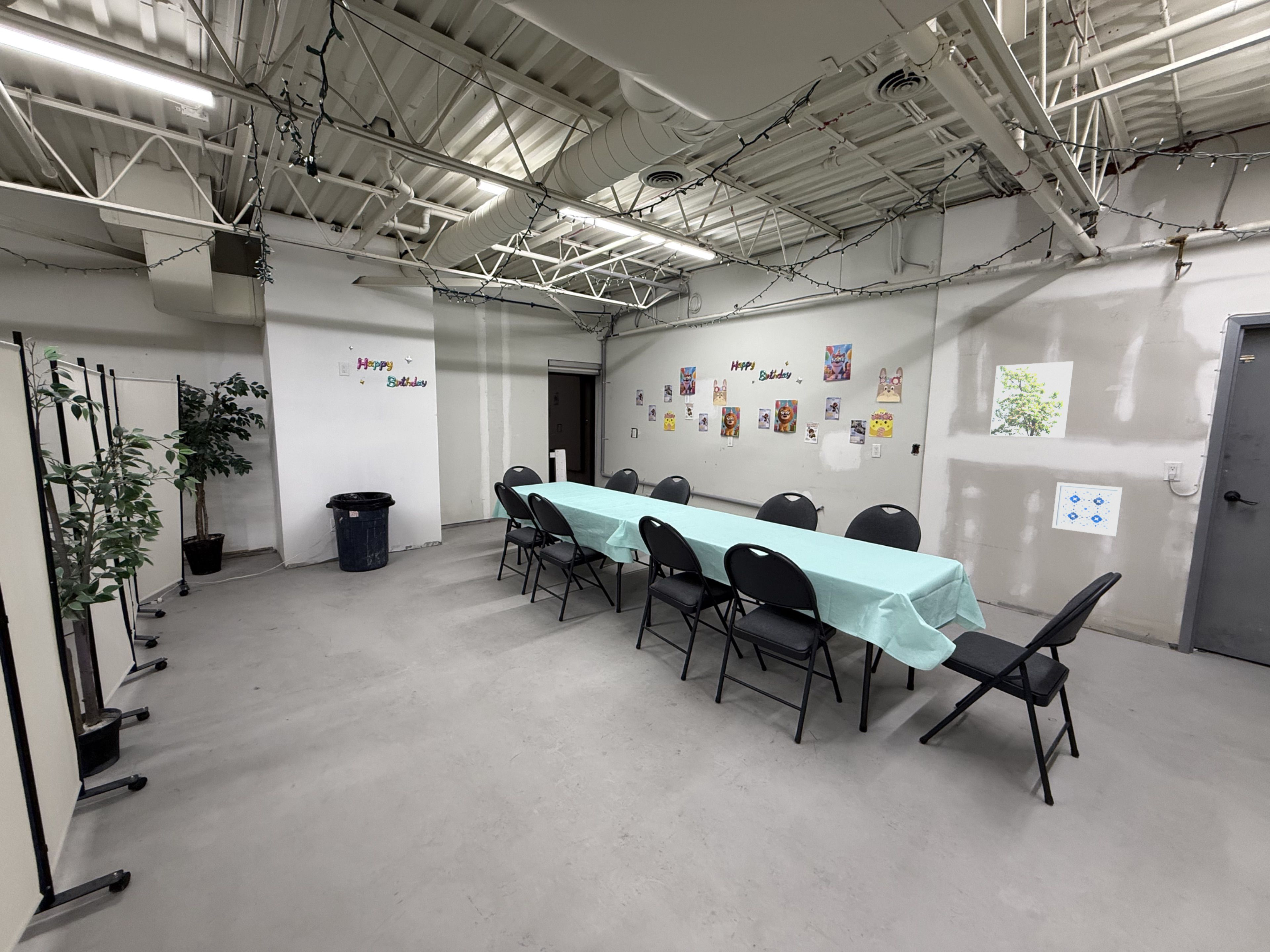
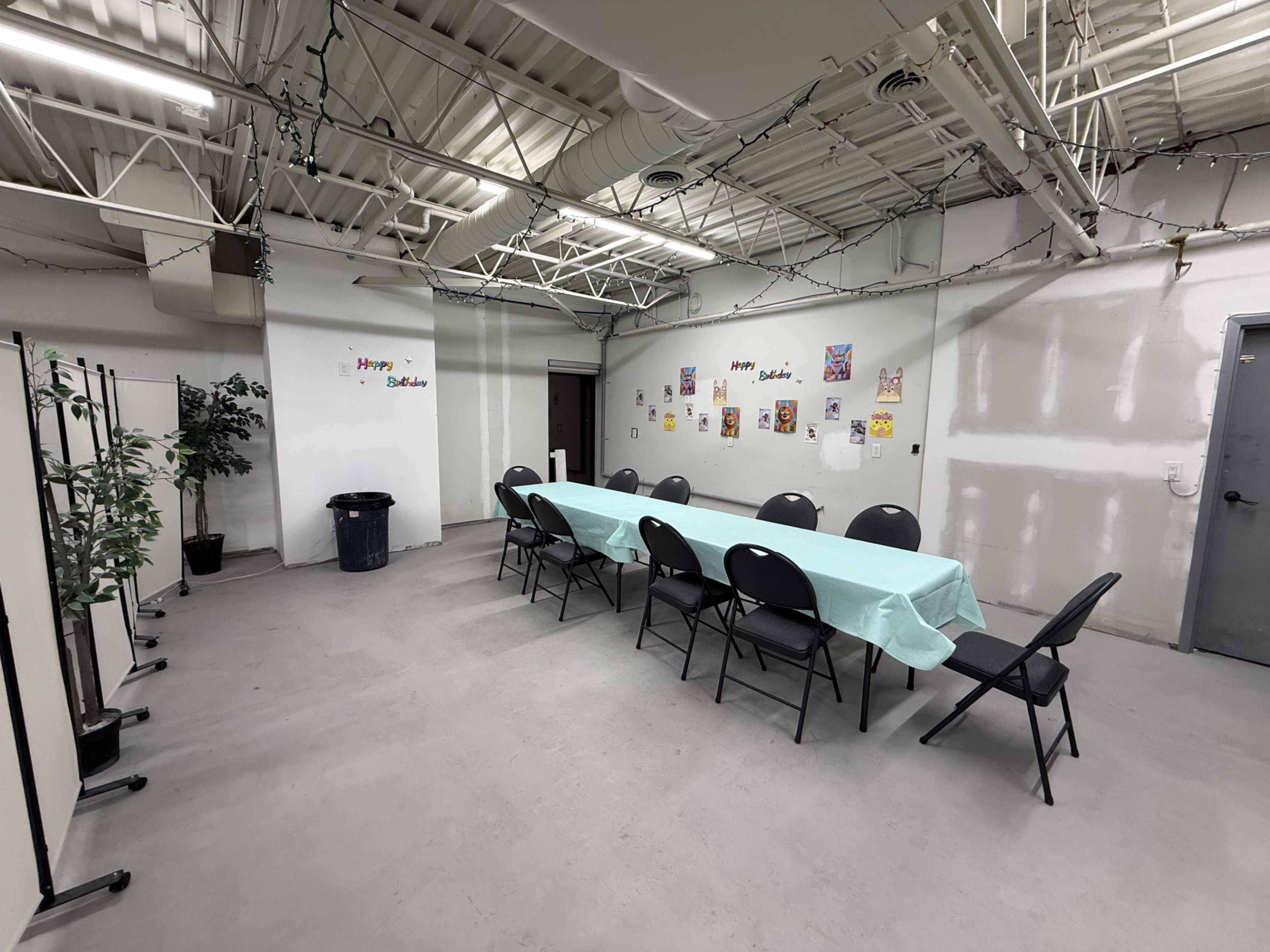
- wall art (1086, 508)
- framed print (1029, 400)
